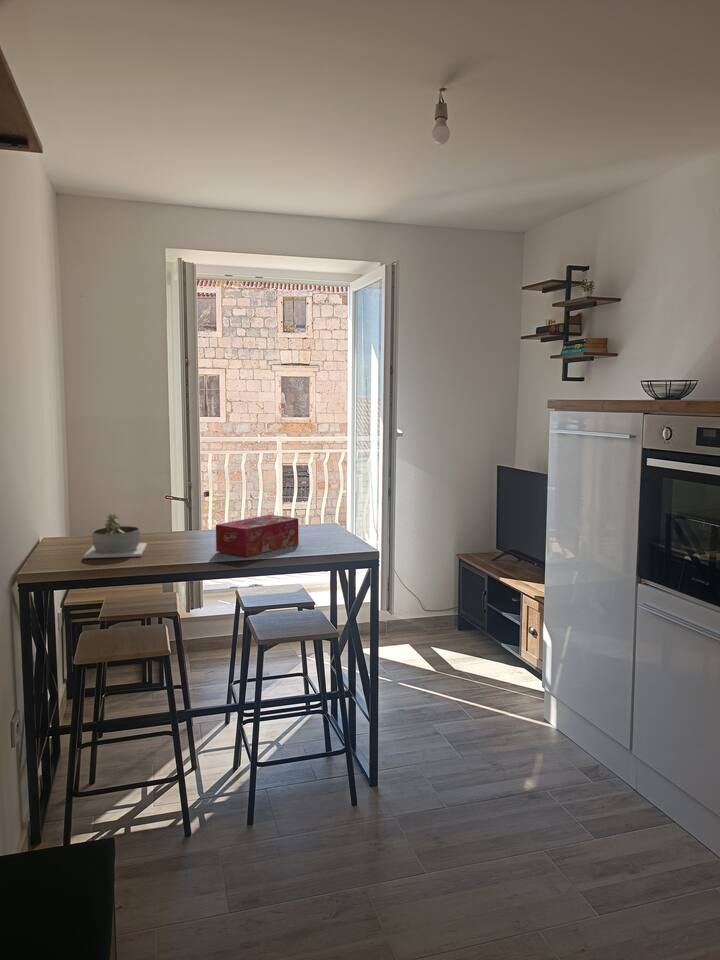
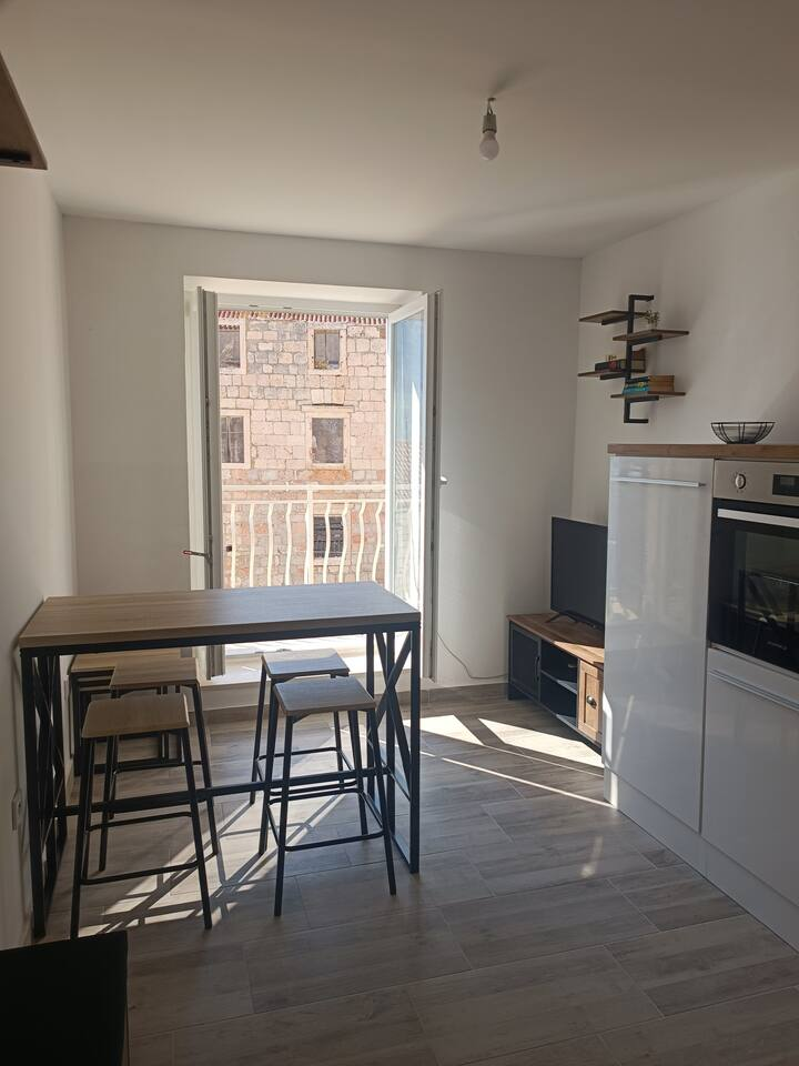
- tissue box (258, 534)
- succulent planter (115, 532)
